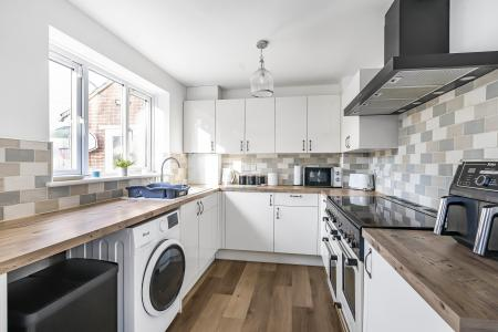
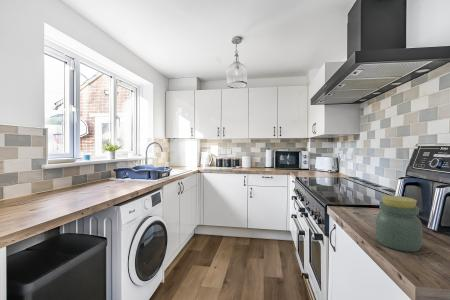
+ jar (397, 221)
